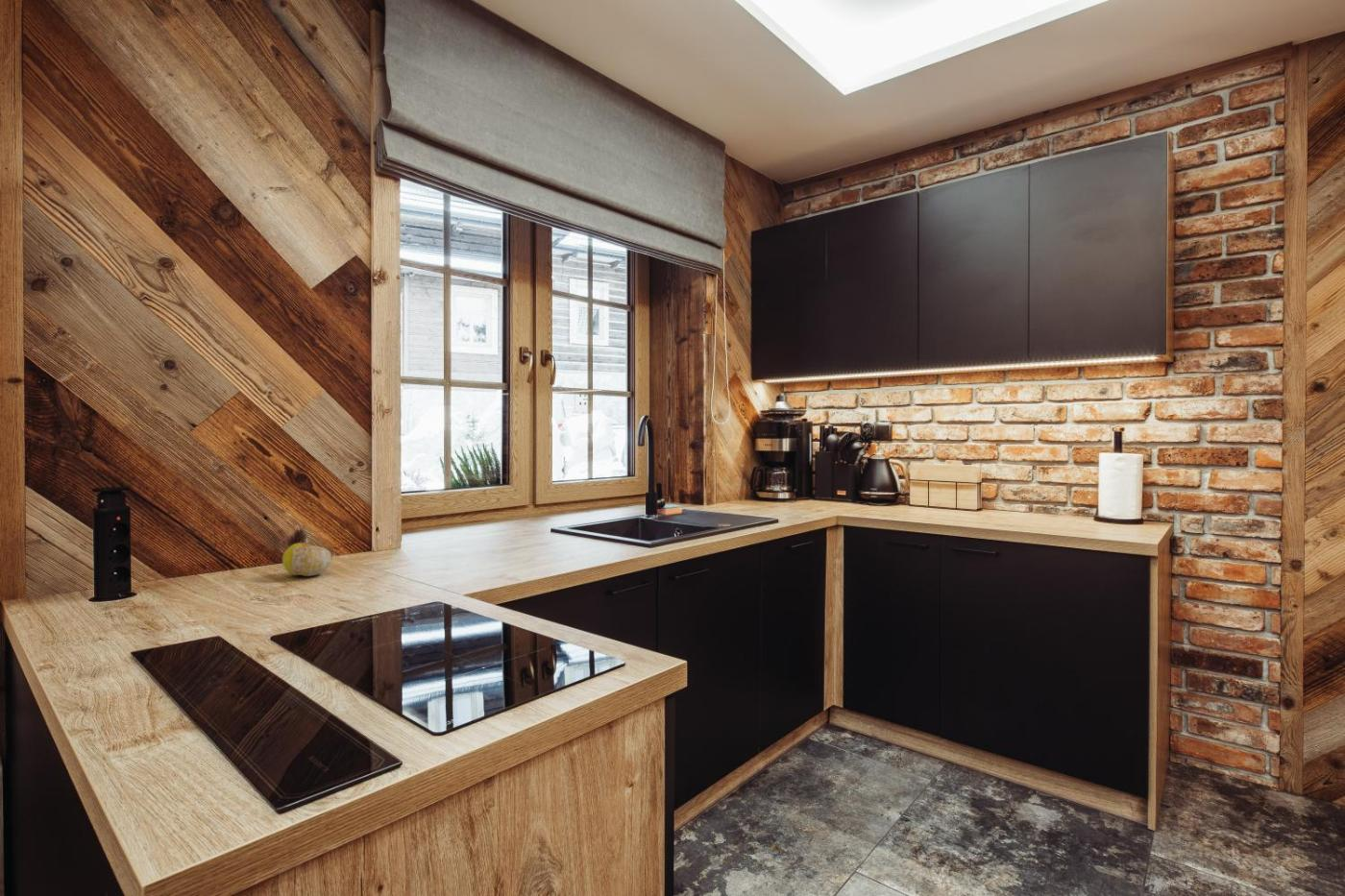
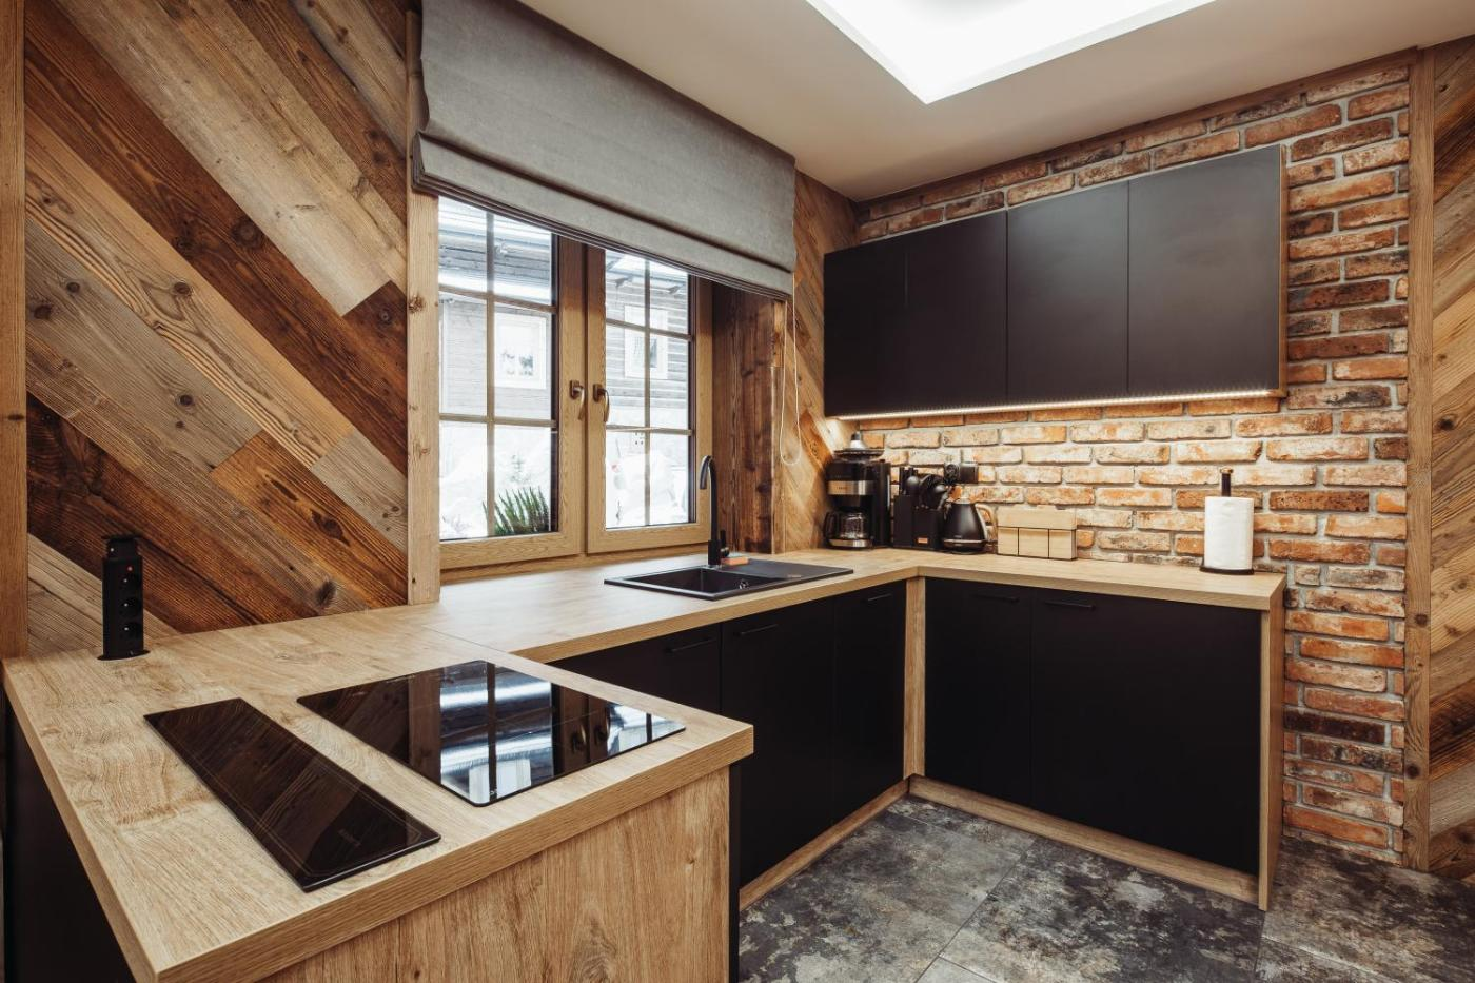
- fruit (306, 558)
